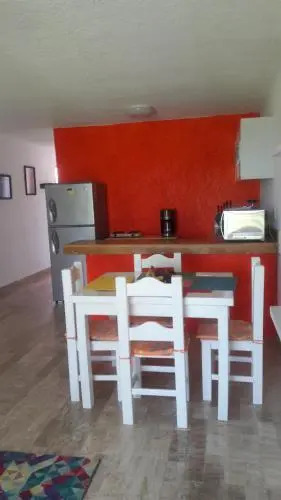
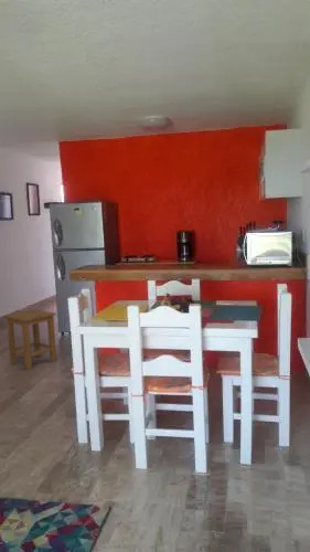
+ stool (33, 338)
